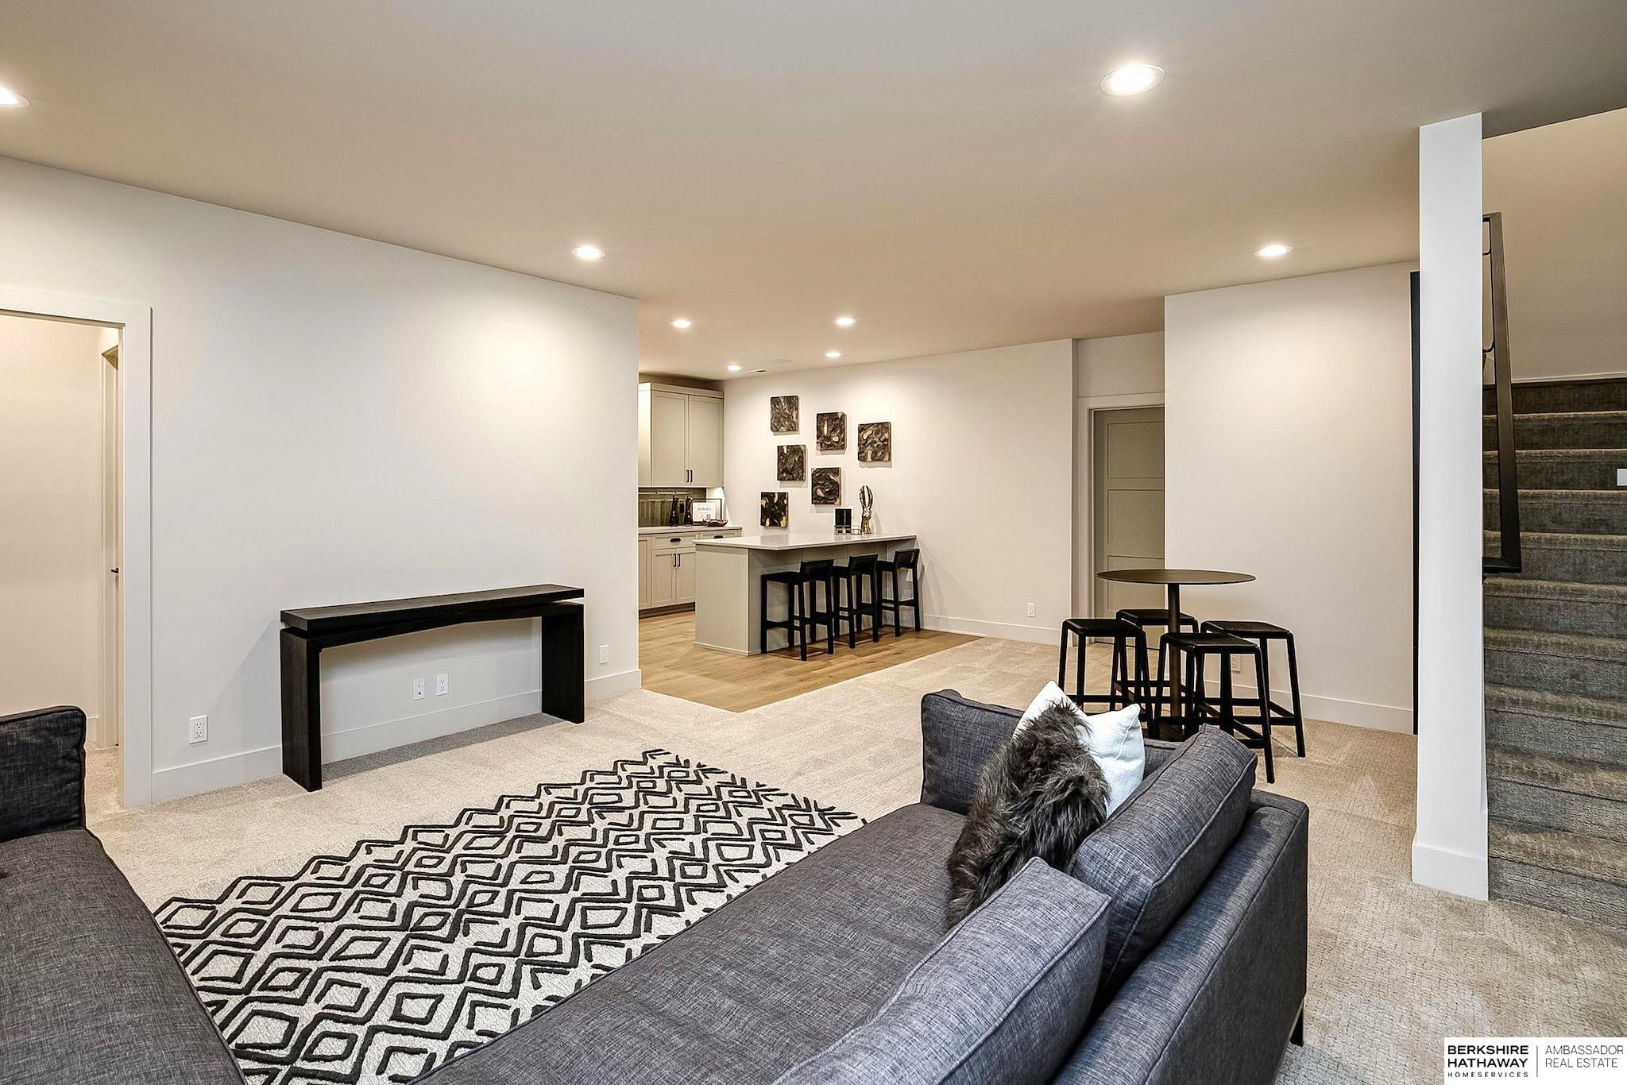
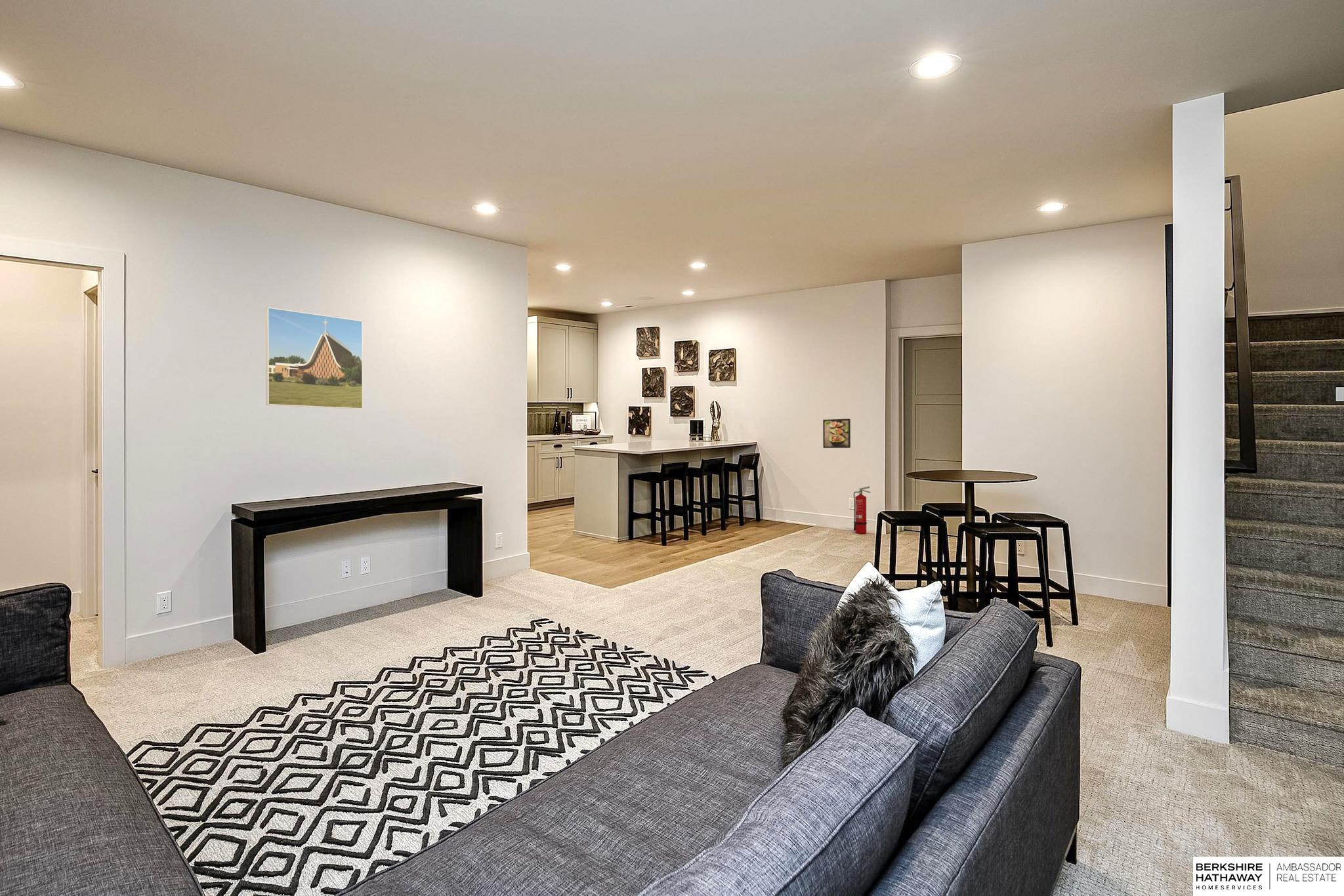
+ fire extinguisher (862, 509)
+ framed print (316, 361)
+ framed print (836, 434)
